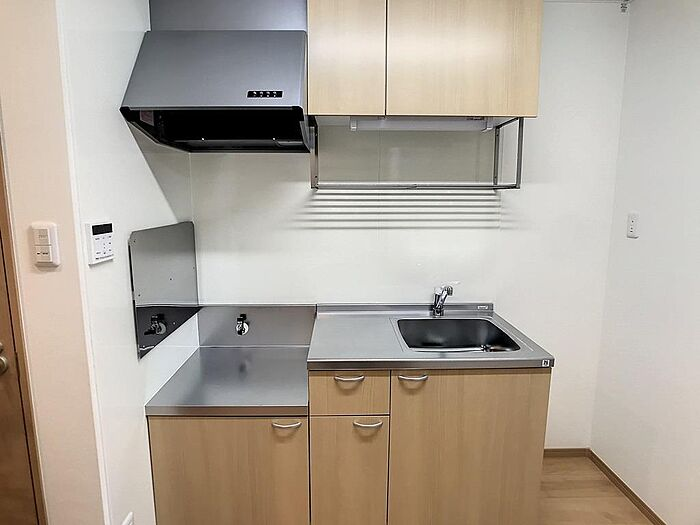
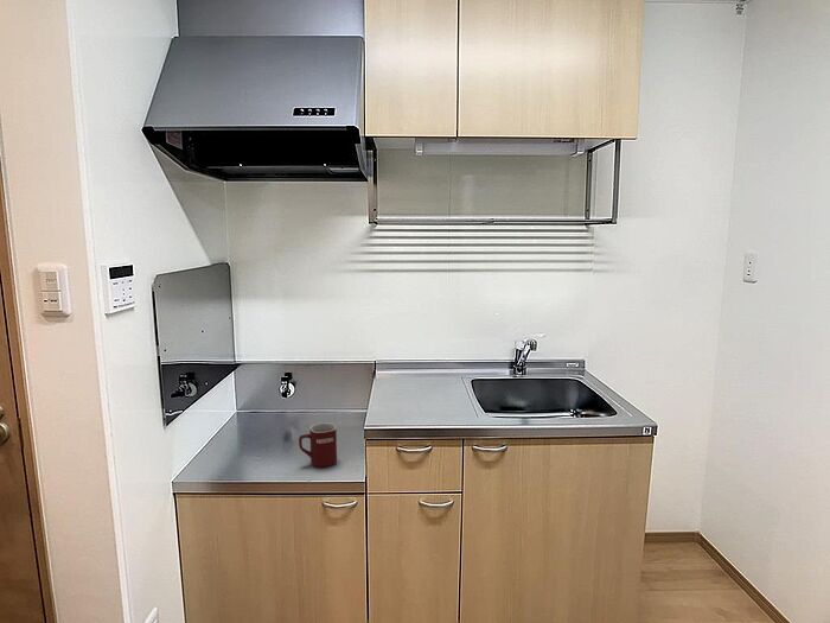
+ mug (318, 445)
